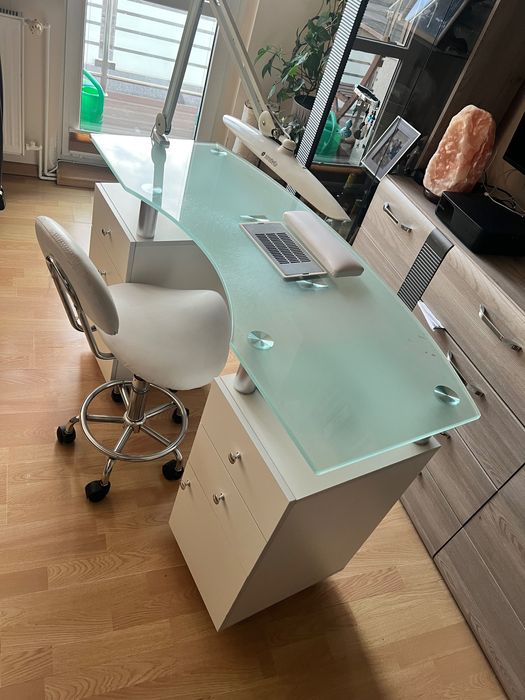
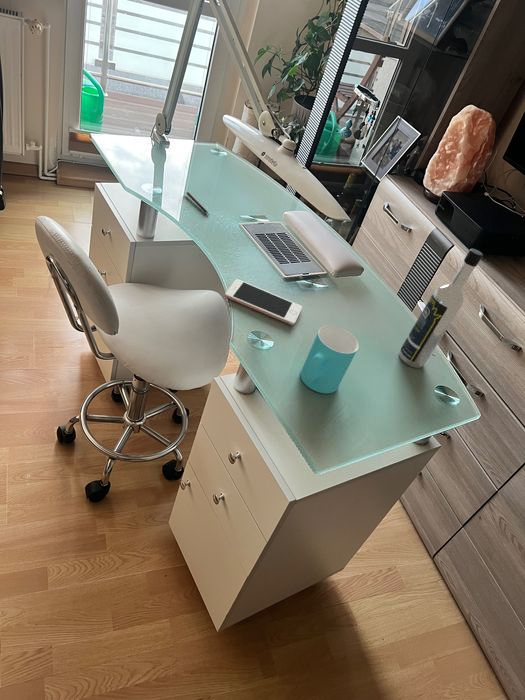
+ cell phone (264, 301)
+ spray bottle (441, 309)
+ cup (322, 360)
+ pen (198, 203)
